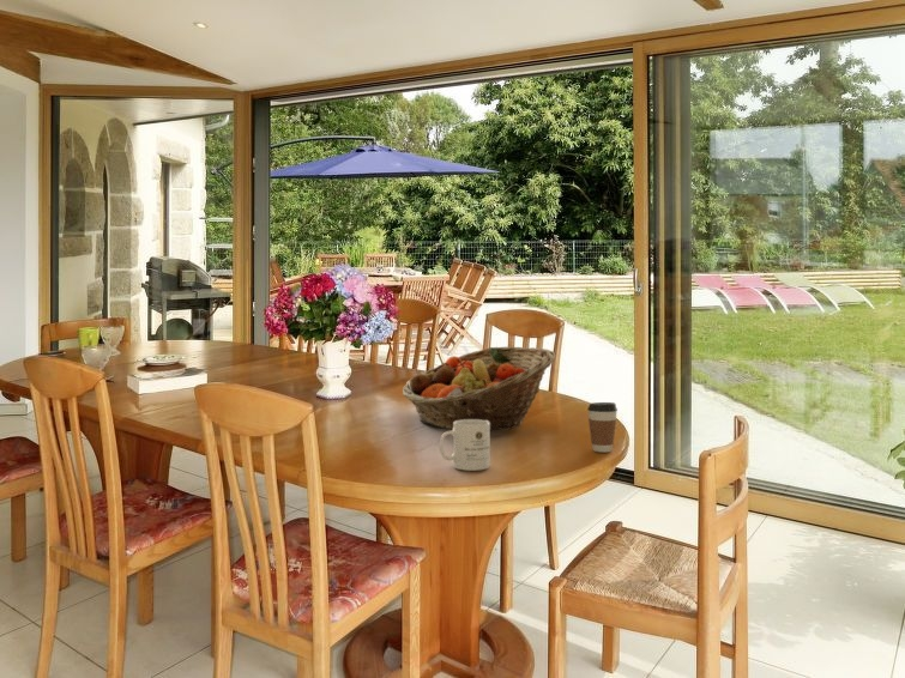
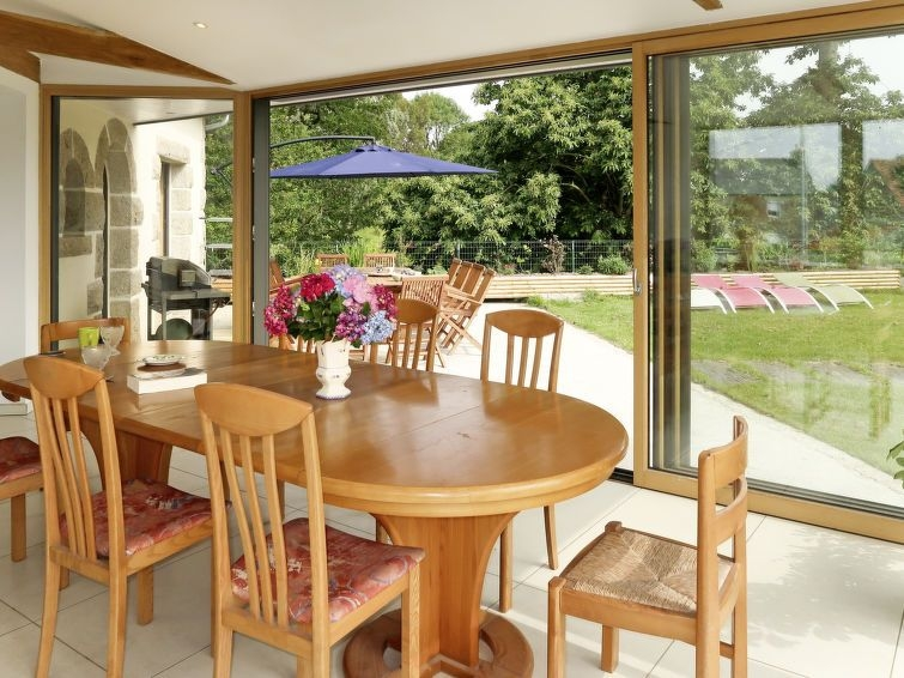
- coffee cup (602, 426)
- fruit basket (477, 385)
- mug (464, 444)
